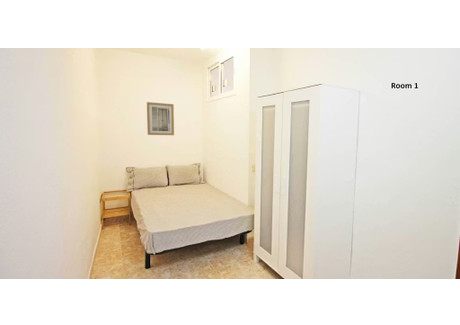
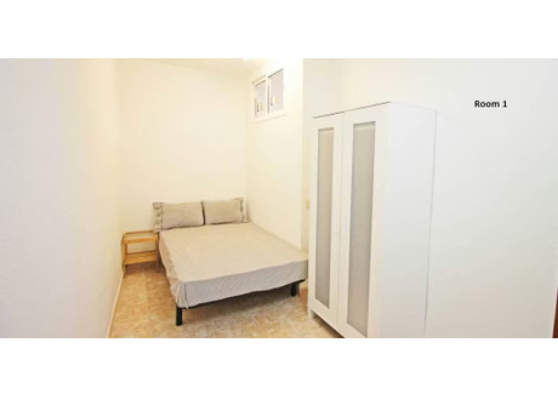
- wall art (160, 119)
